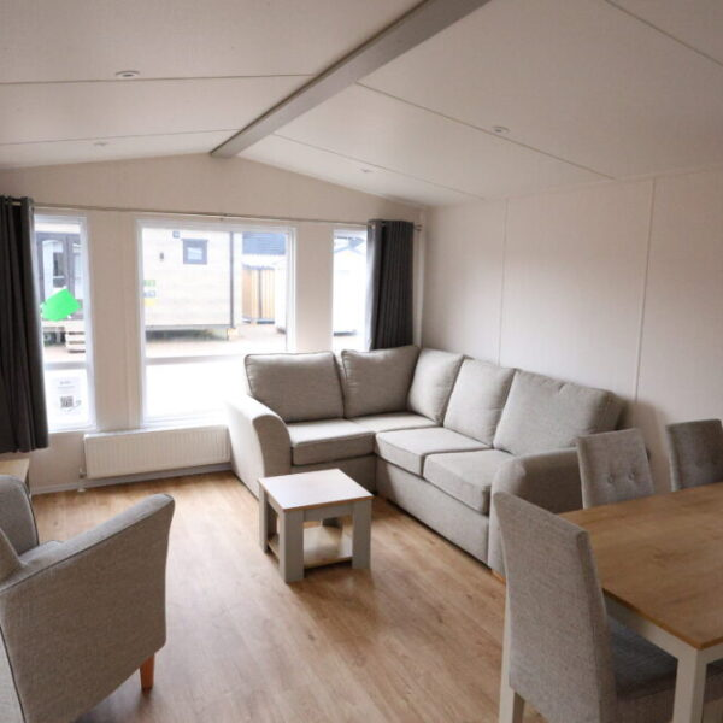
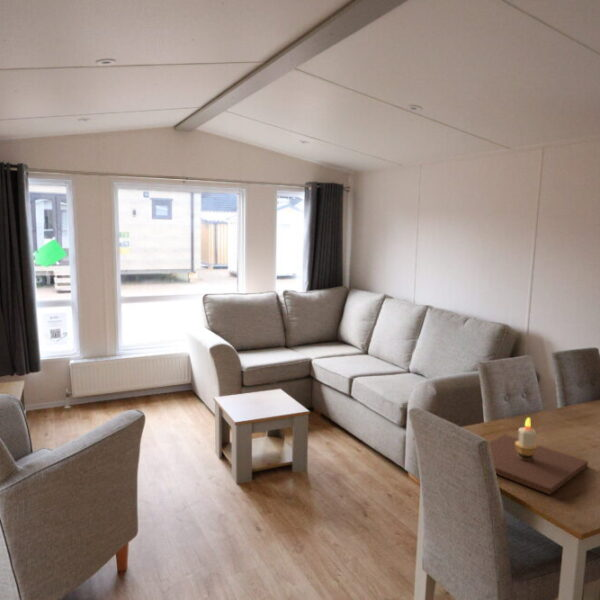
+ candle (526, 440)
